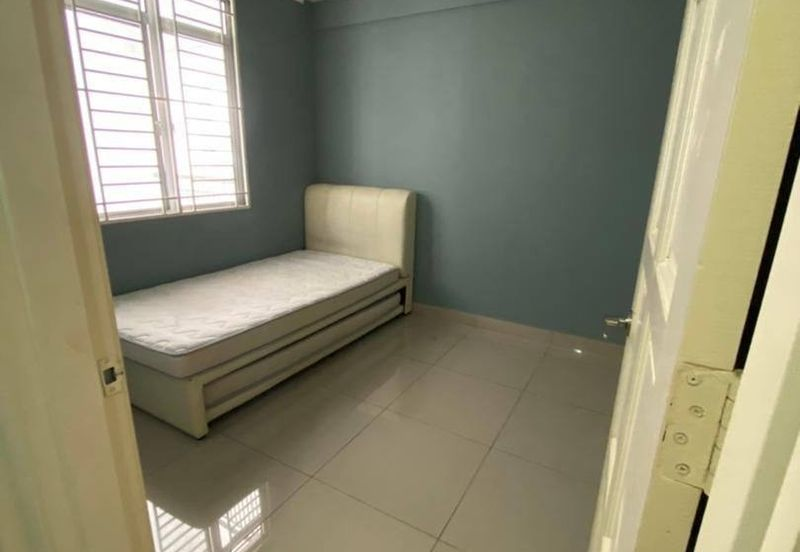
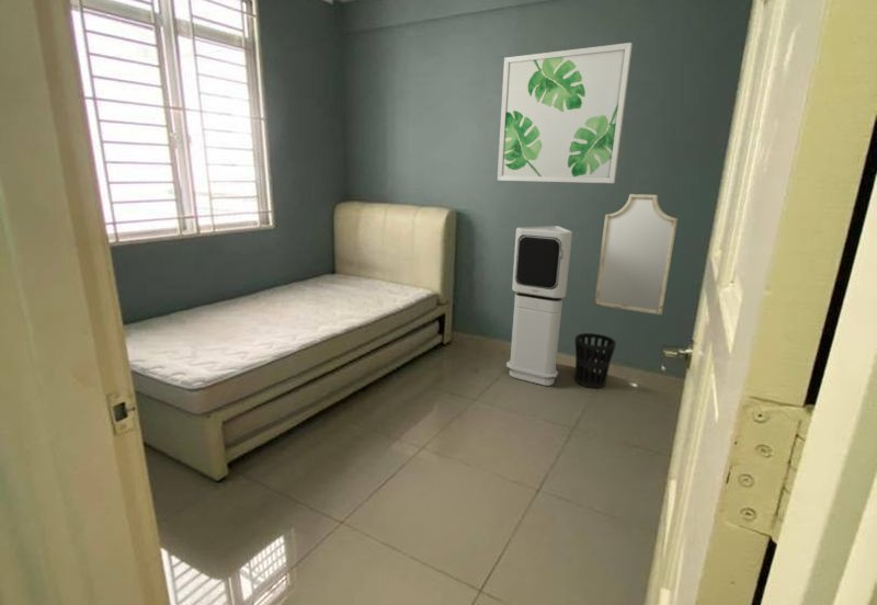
+ home mirror (635, 253)
+ wastebasket (592, 361)
+ wall art (558, 118)
+ air purifier (542, 304)
